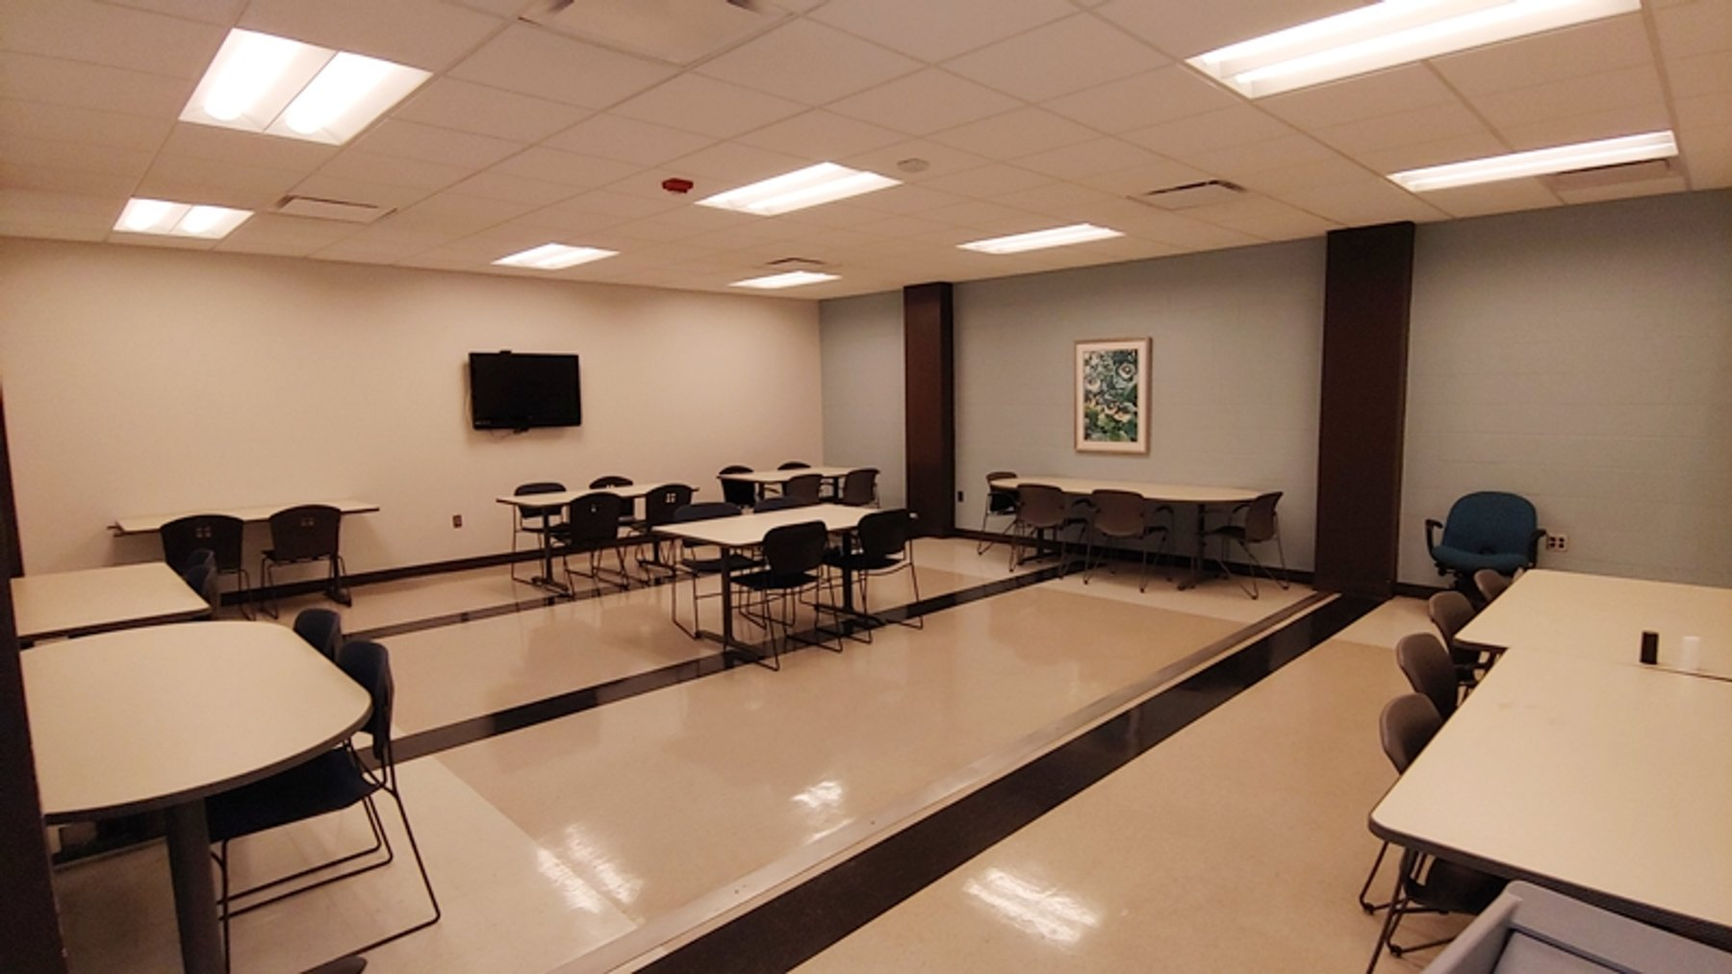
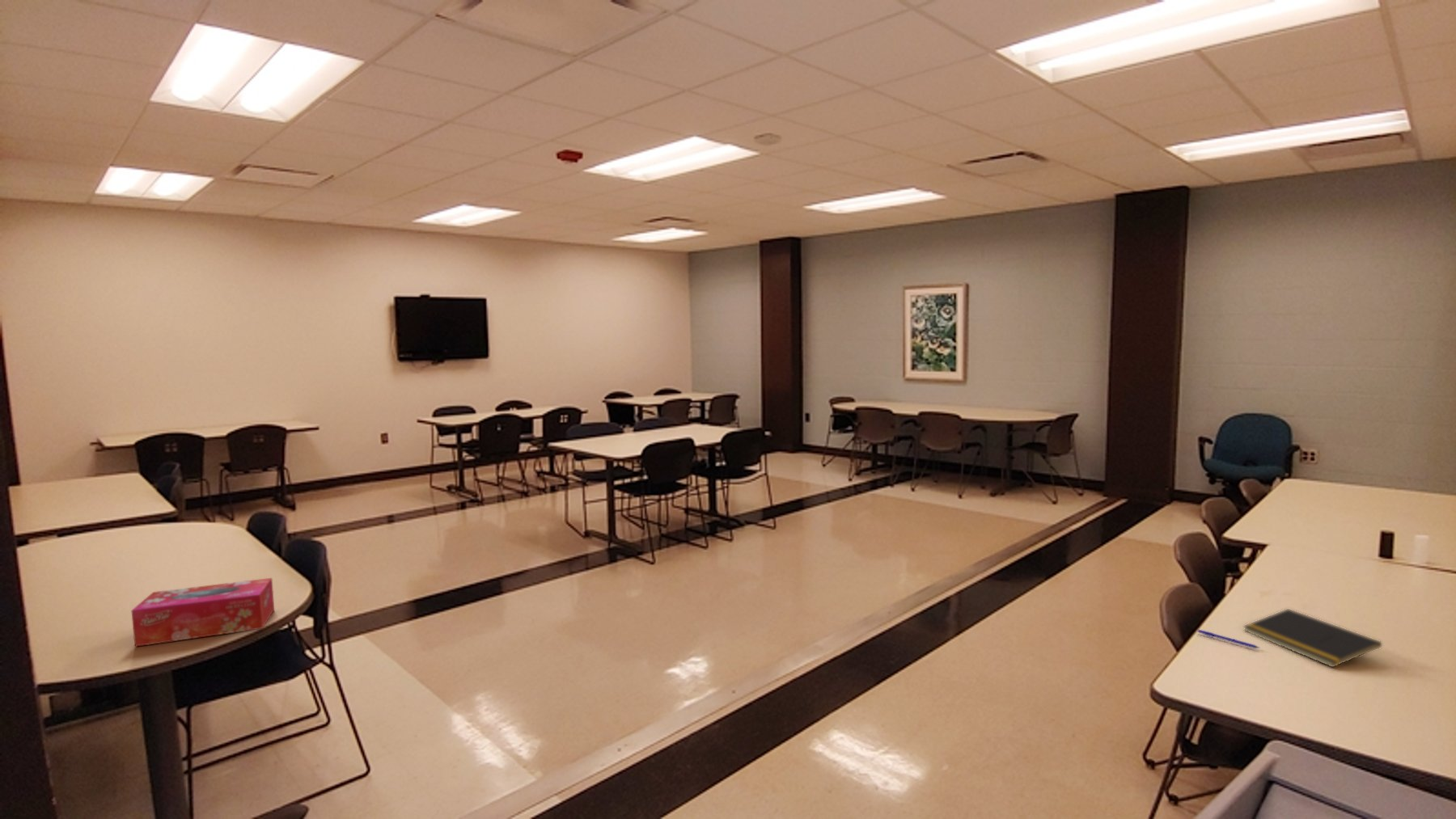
+ notepad (1309, 635)
+ tissue box (207, 610)
+ pen (1228, 639)
